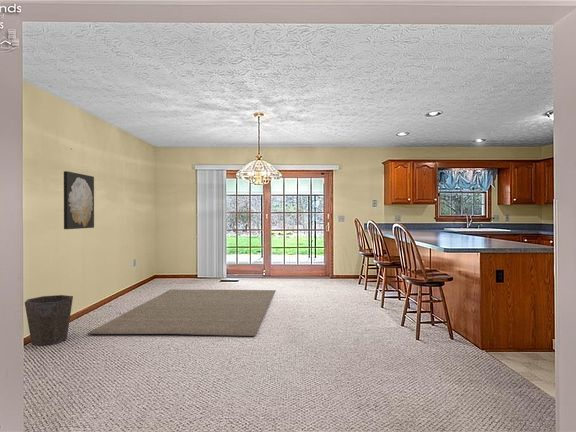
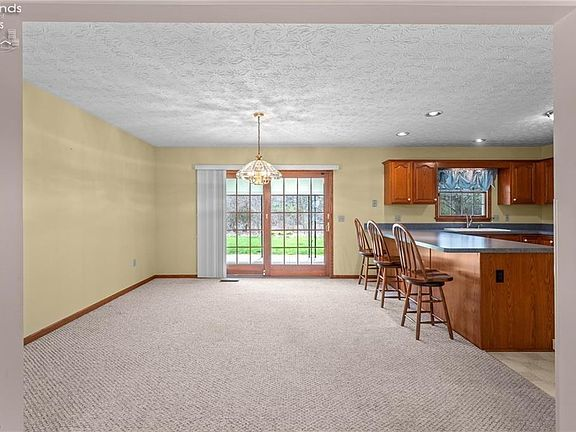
- wall art (79, 201)
- waste bin (49, 319)
- rug (202, 306)
